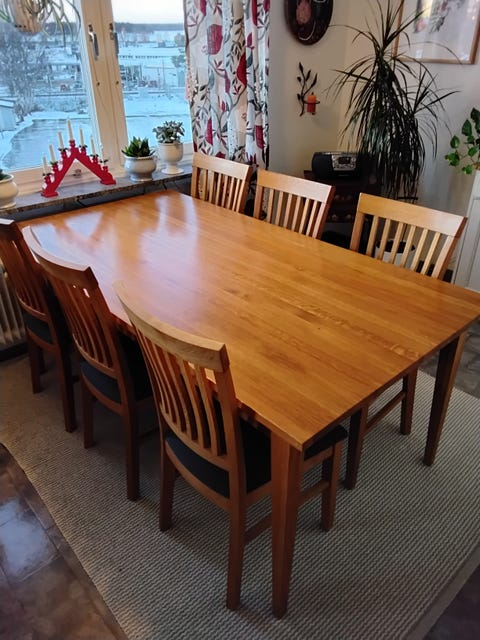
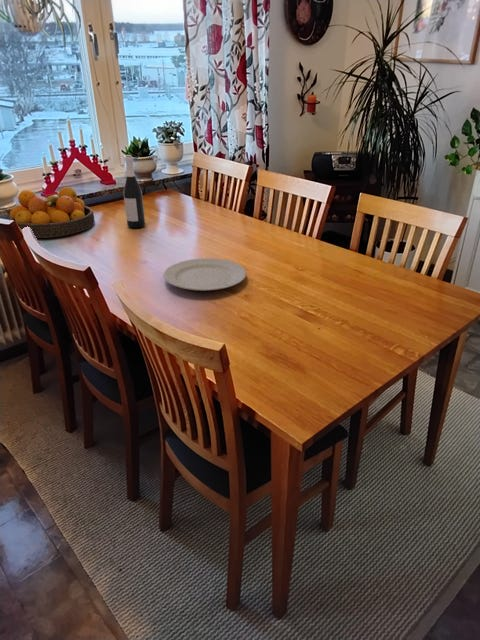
+ chinaware (205, 276)
+ fruit bowl (51, 208)
+ wine bottle (132, 191)
